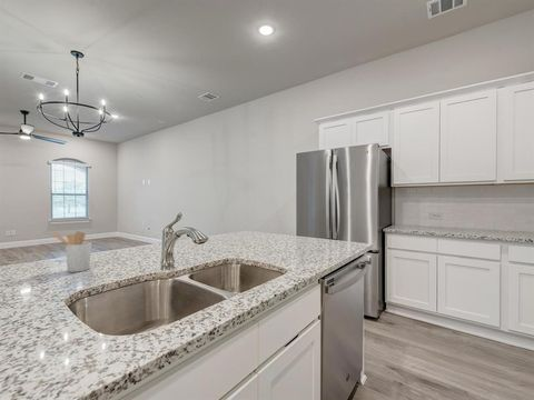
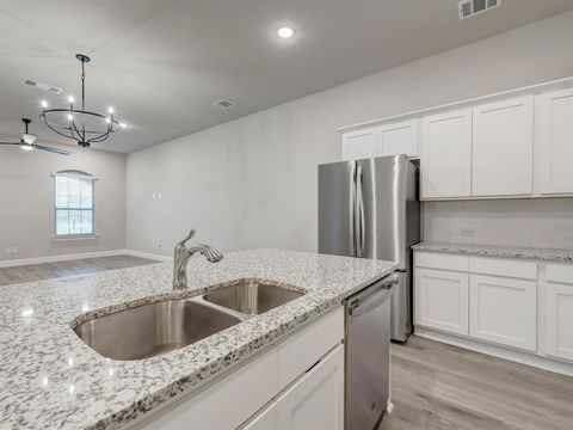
- utensil holder (71, 250)
